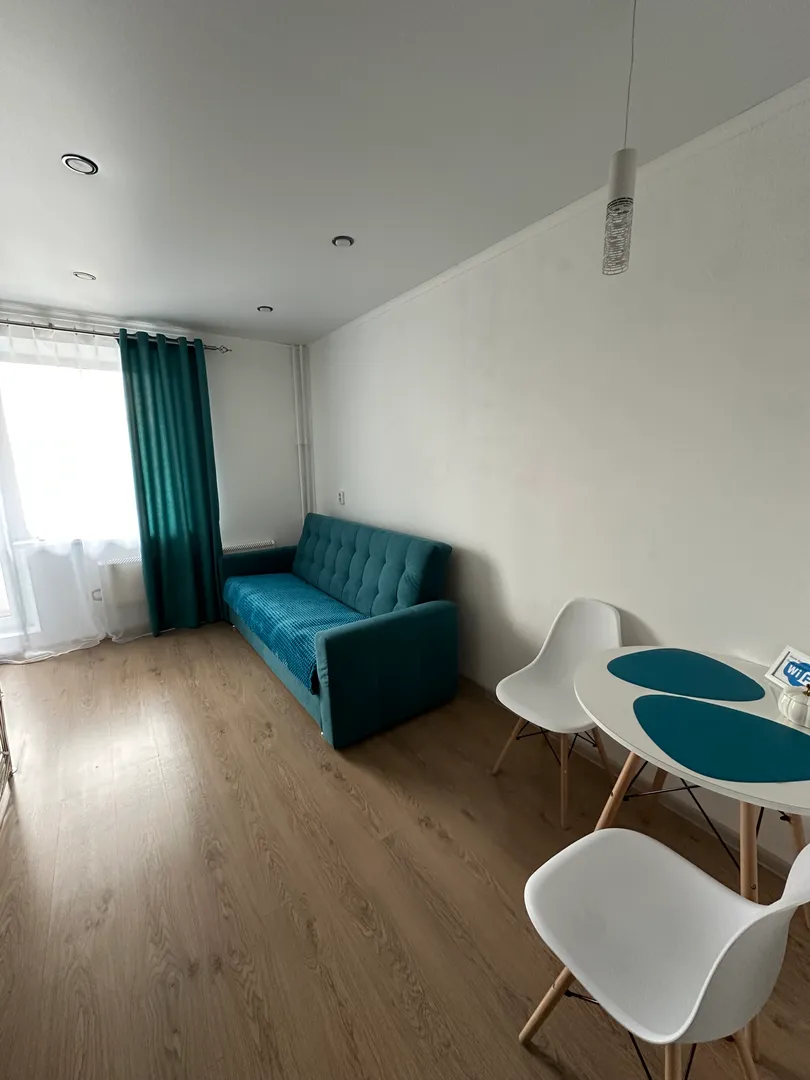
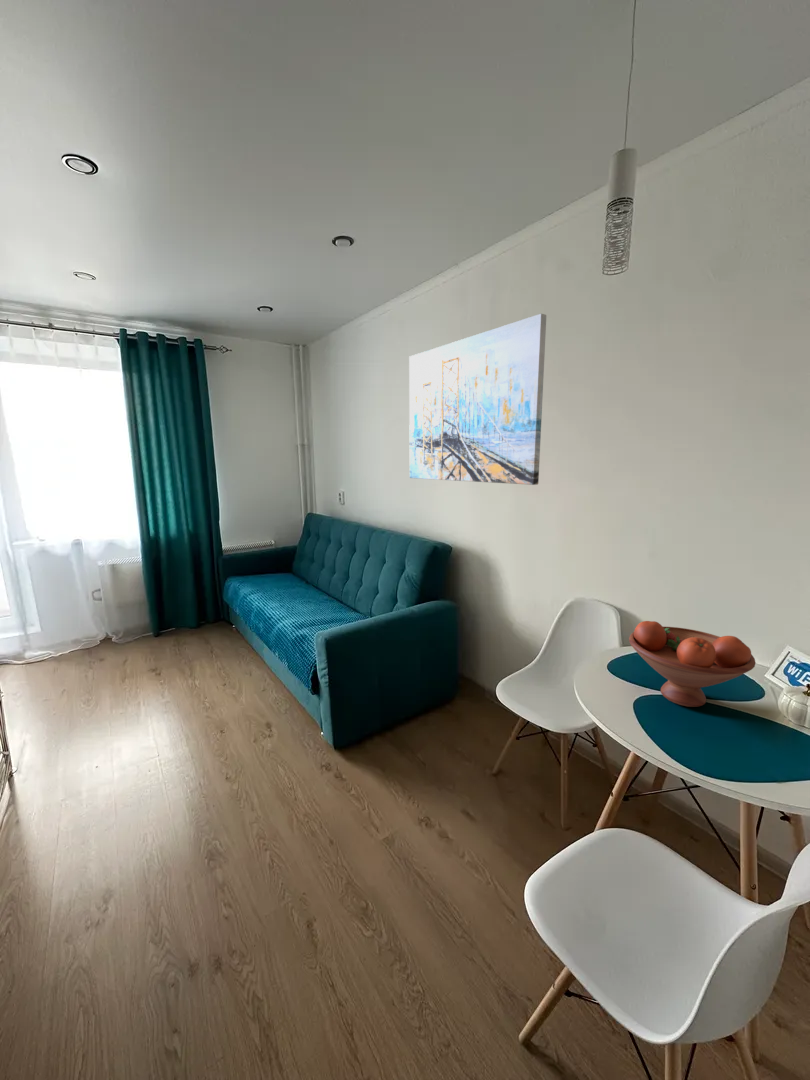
+ wall art (465, 411)
+ fruit bowl (686, 662)
